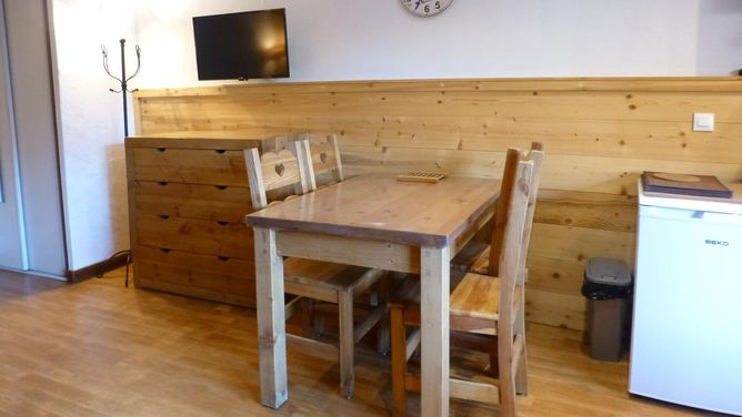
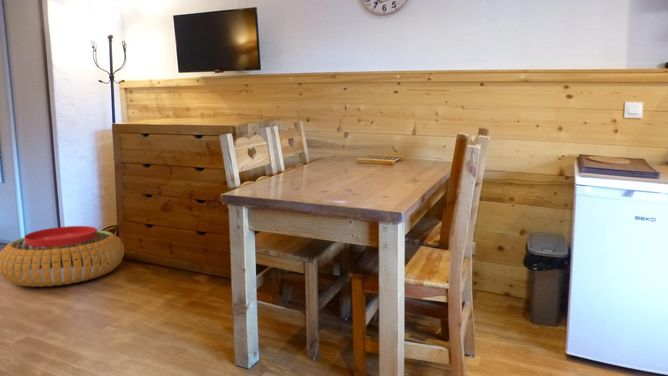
+ pouf (63, 252)
